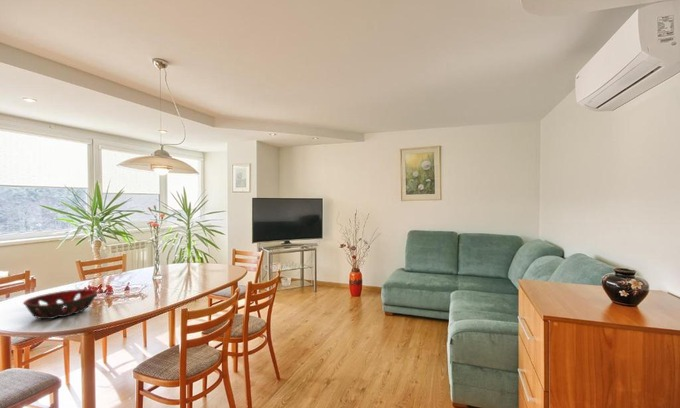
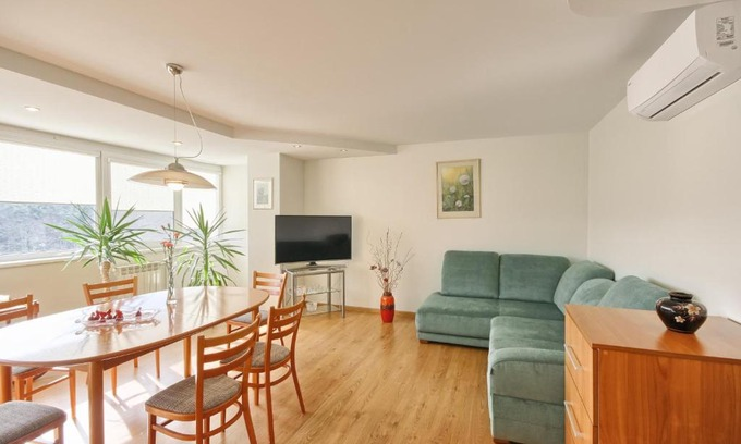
- decorative bowl (63, 304)
